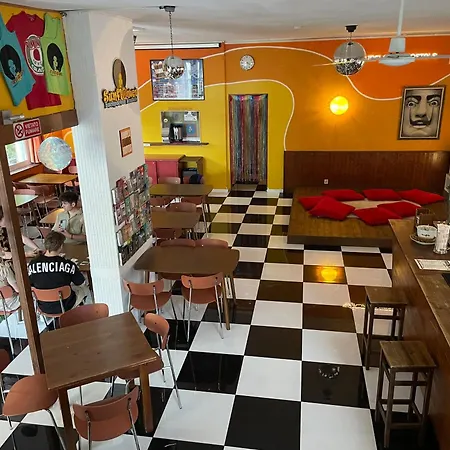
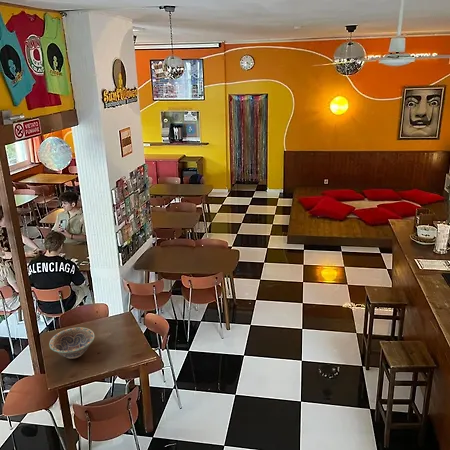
+ decorative bowl (73, 346)
